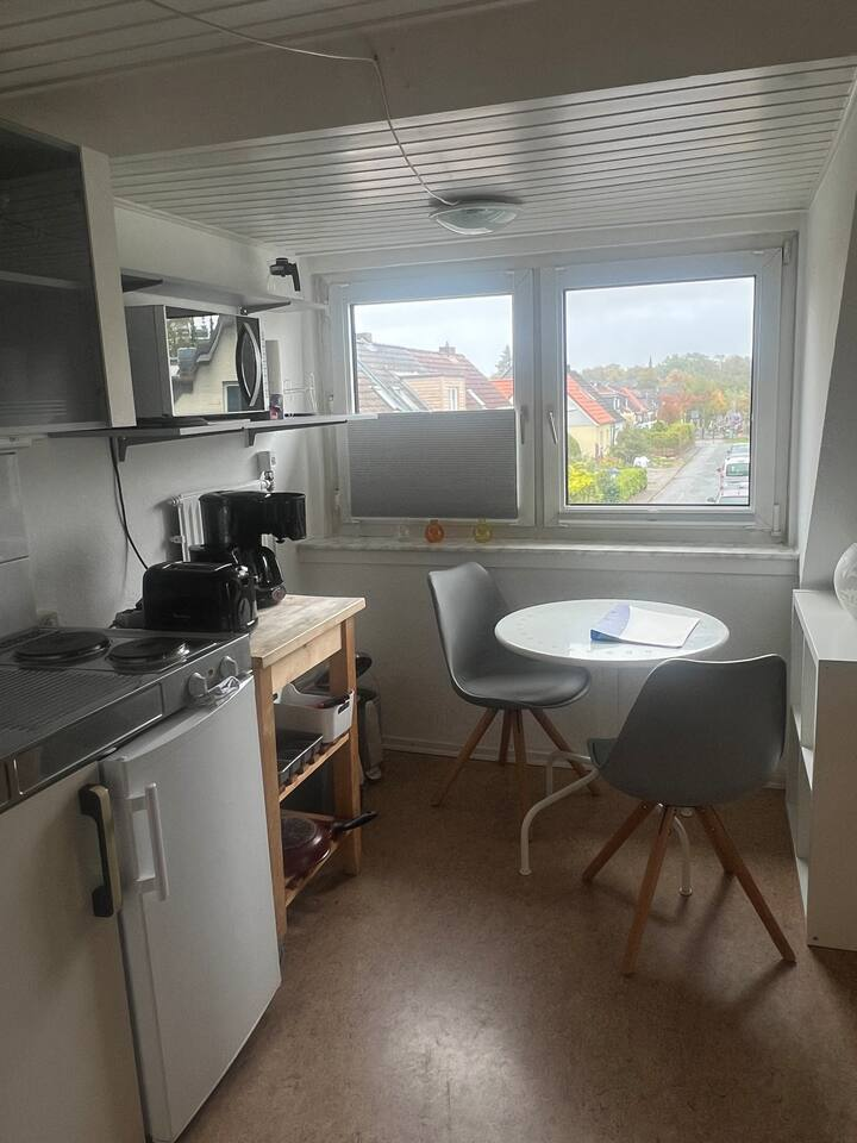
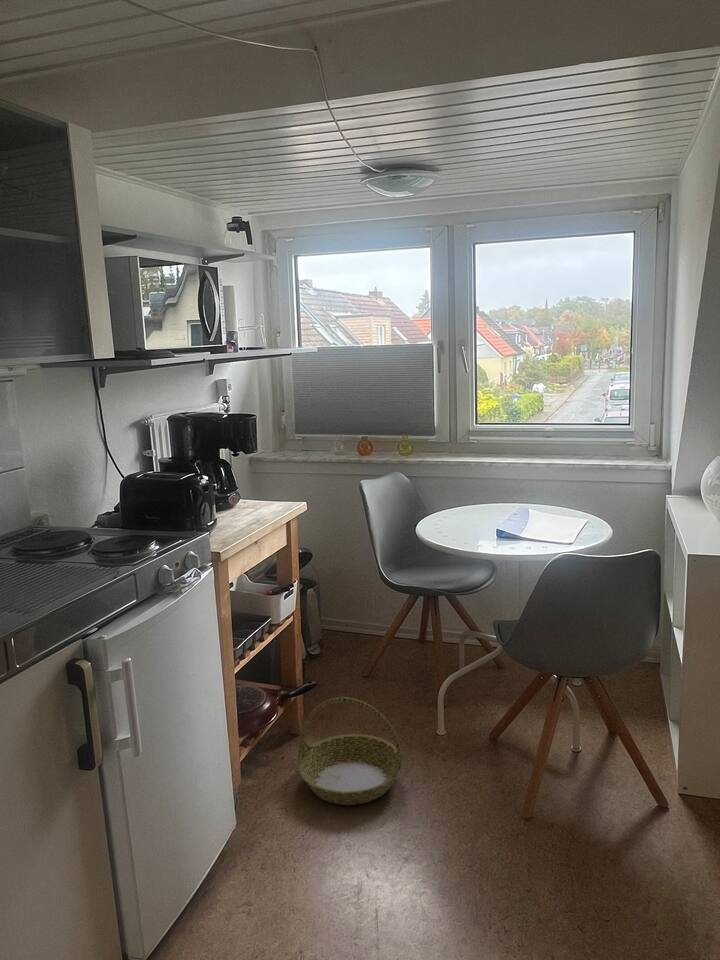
+ basket (349, 740)
